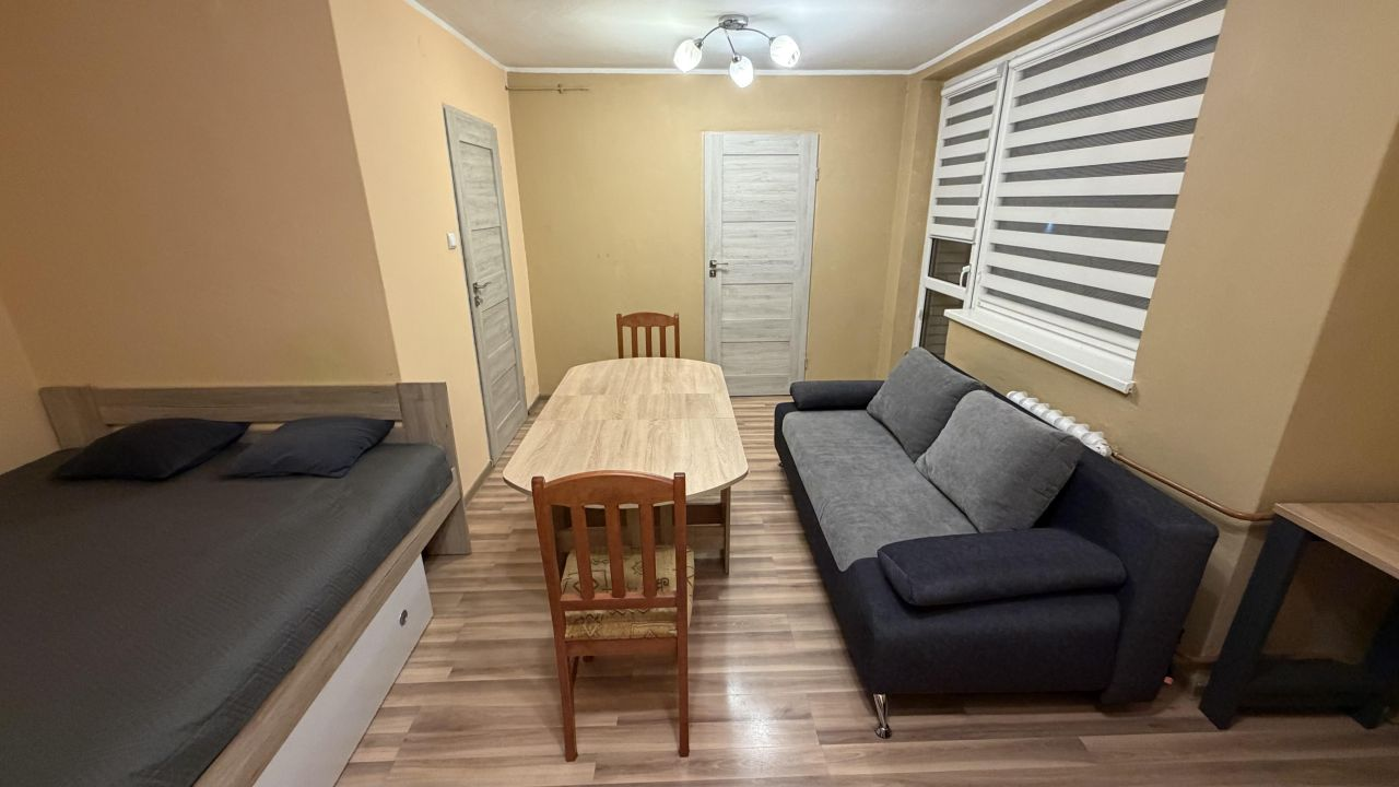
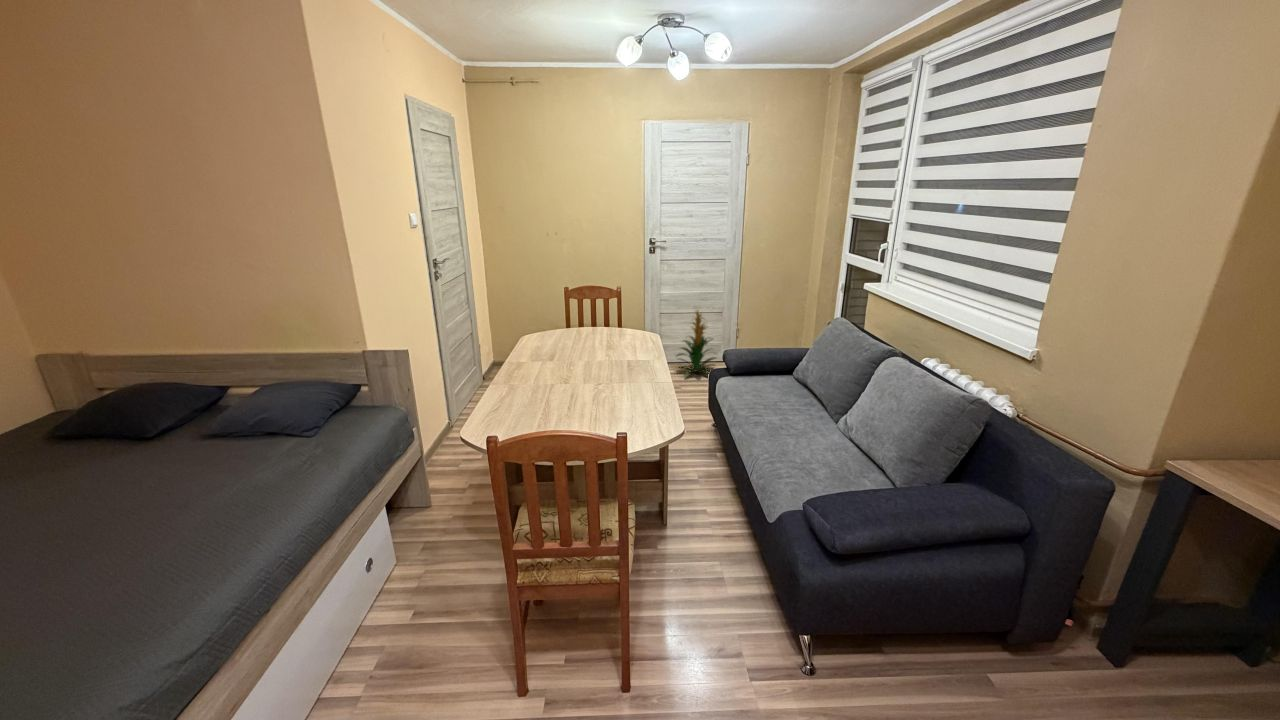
+ indoor plant (698, 339)
